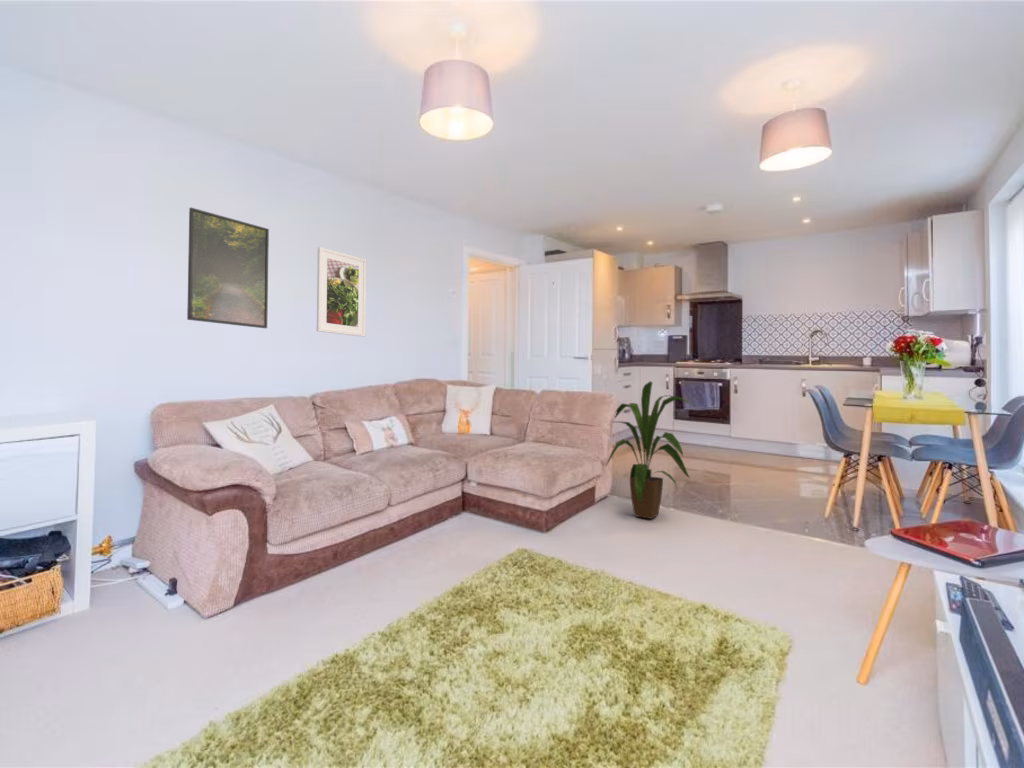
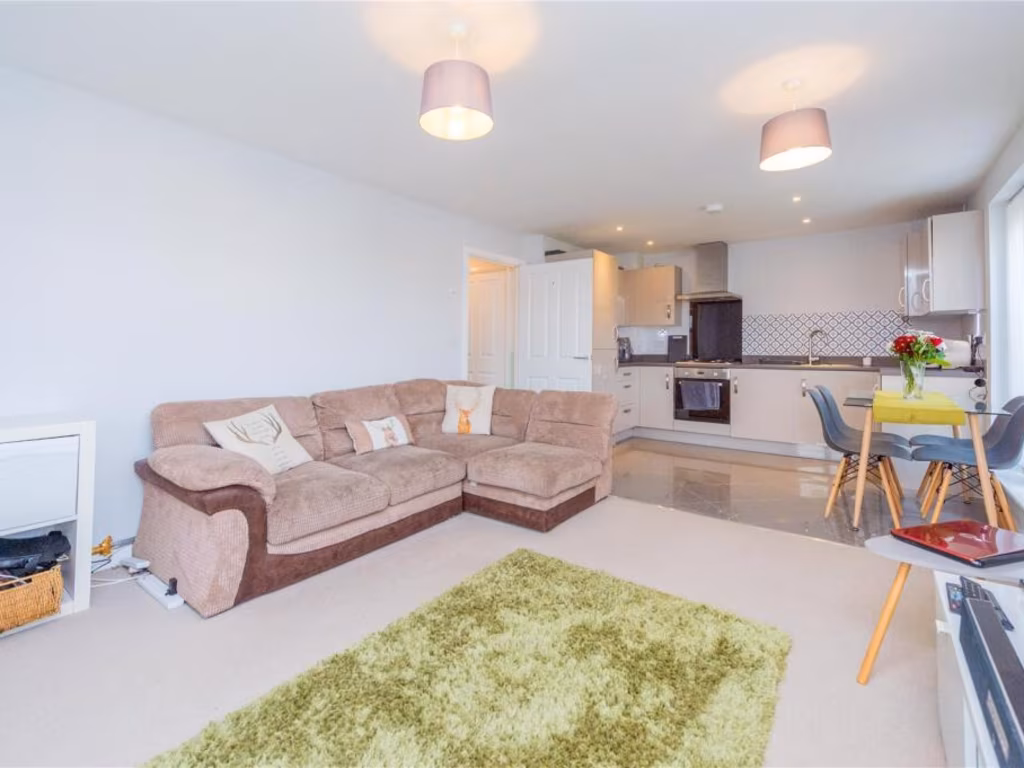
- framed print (230, 271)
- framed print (342, 293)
- house plant (652, 447)
